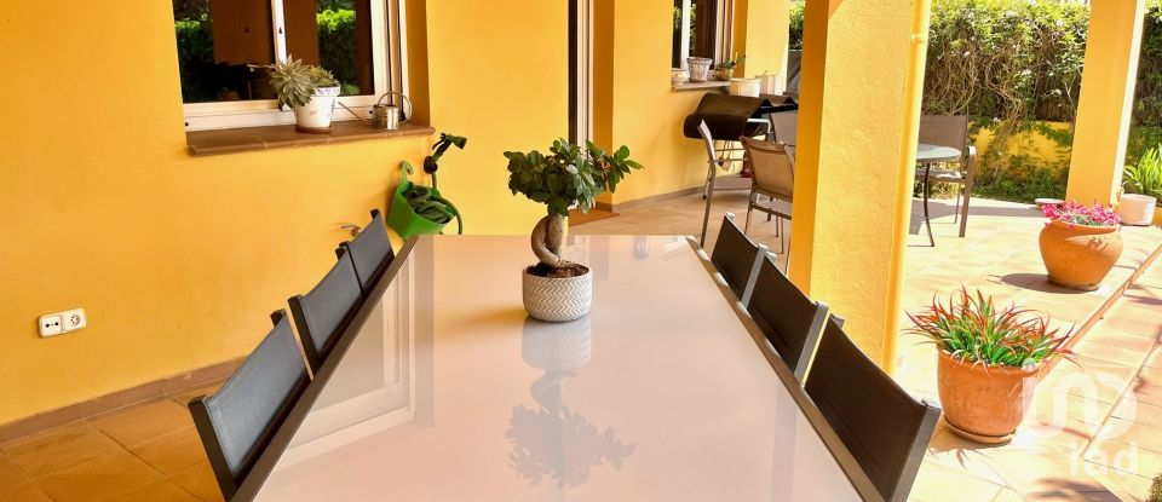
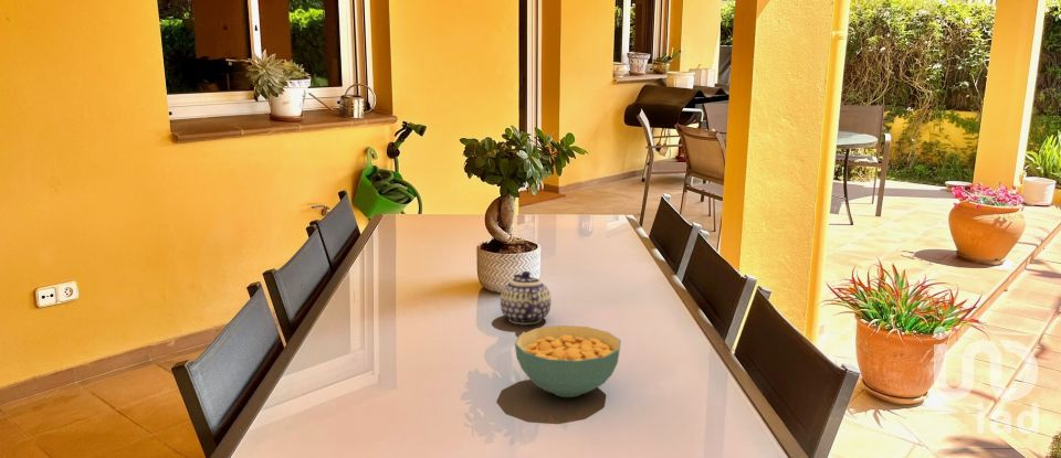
+ teapot (525, 296)
+ cereal bowl (567, 366)
